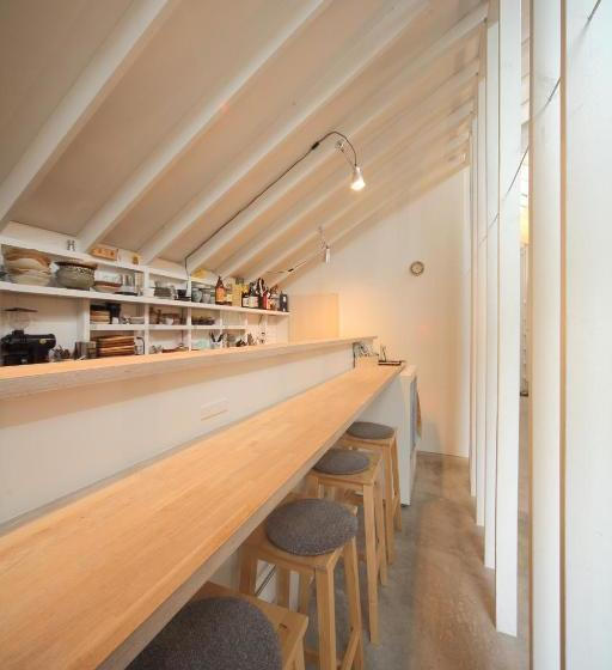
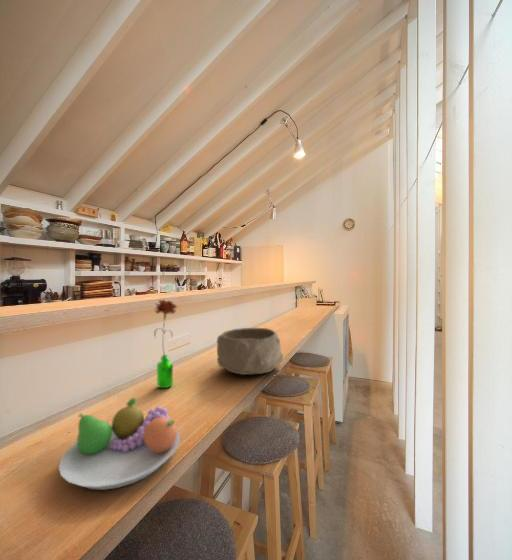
+ fruit bowl (122, 434)
+ flower (163, 342)
+ bowl (249, 350)
